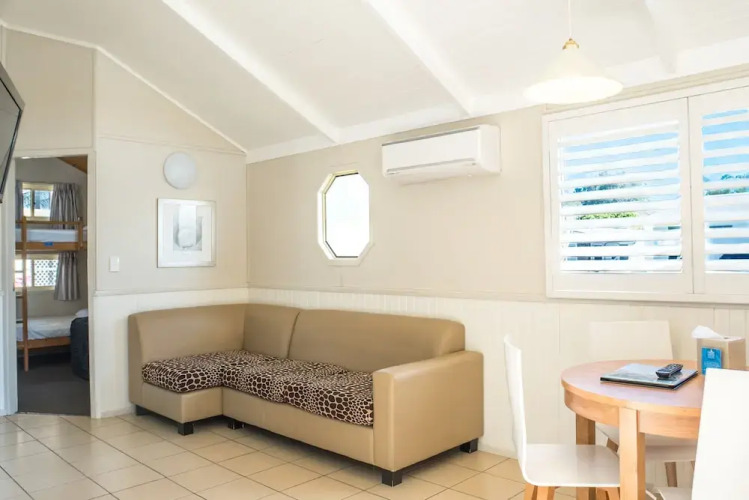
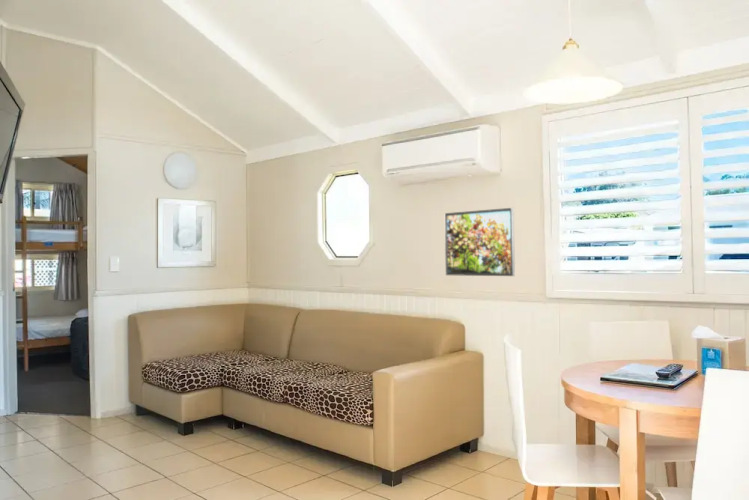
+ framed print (478, 243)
